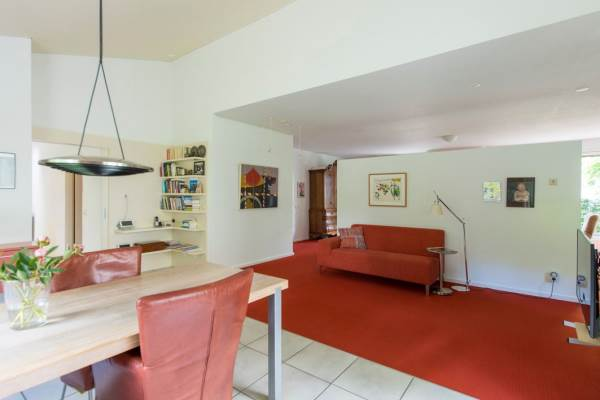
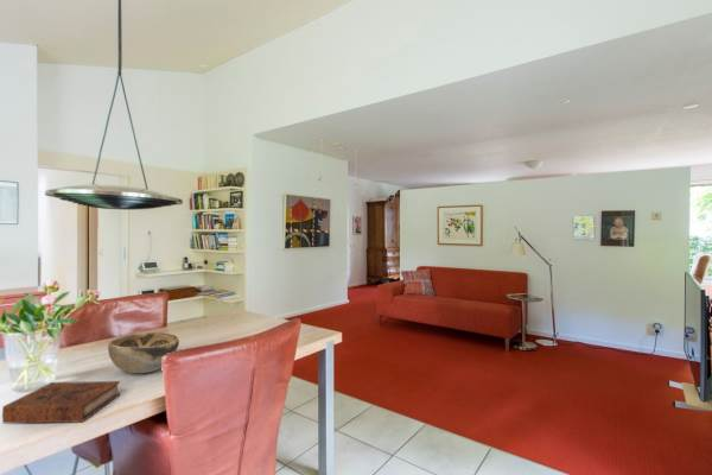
+ decorative bowl (145, 354)
+ book (65, 400)
